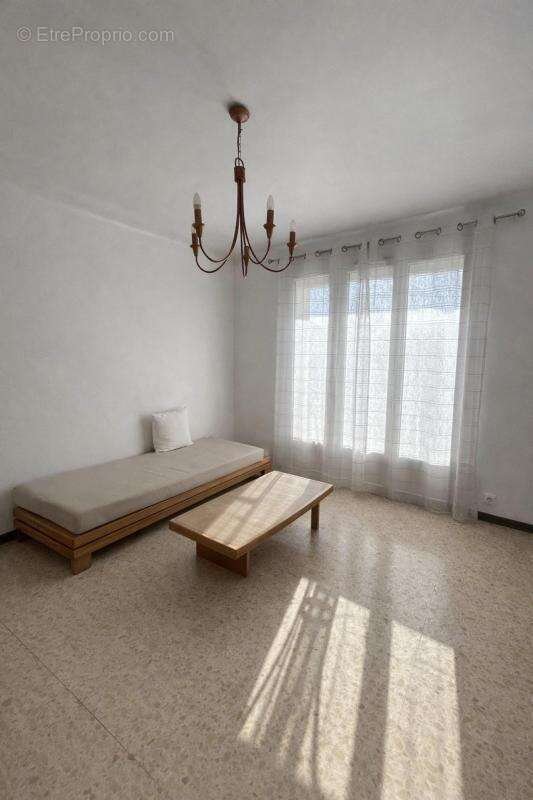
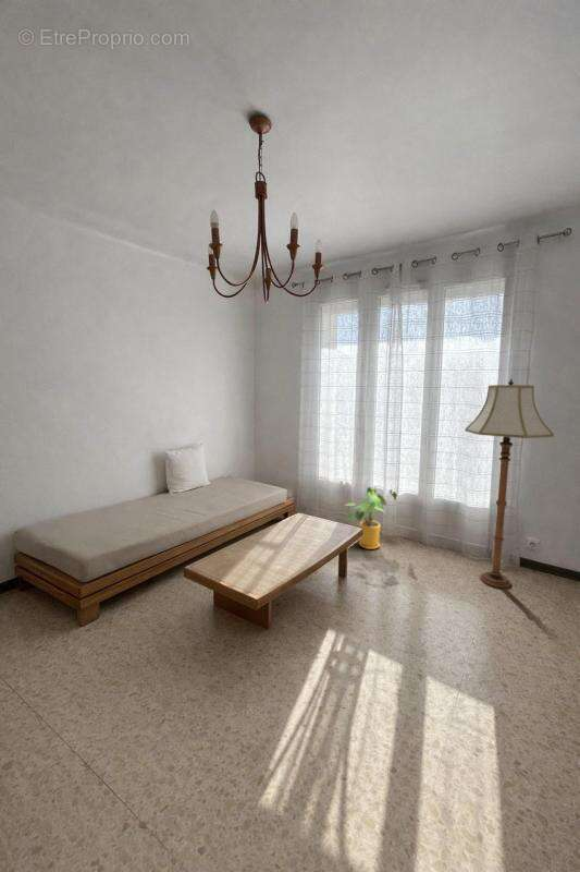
+ floor lamp (503, 482)
+ house plant (369, 518)
